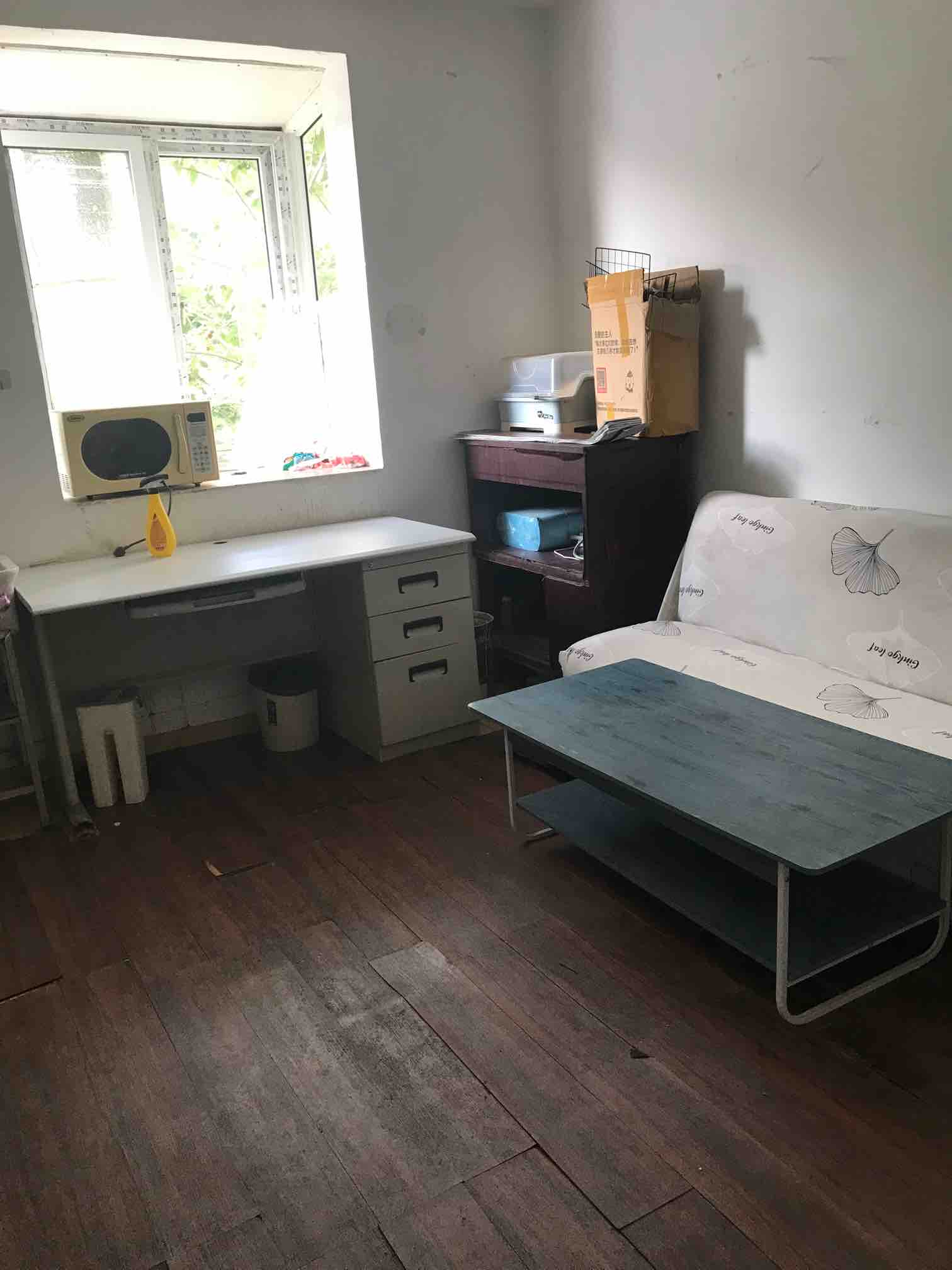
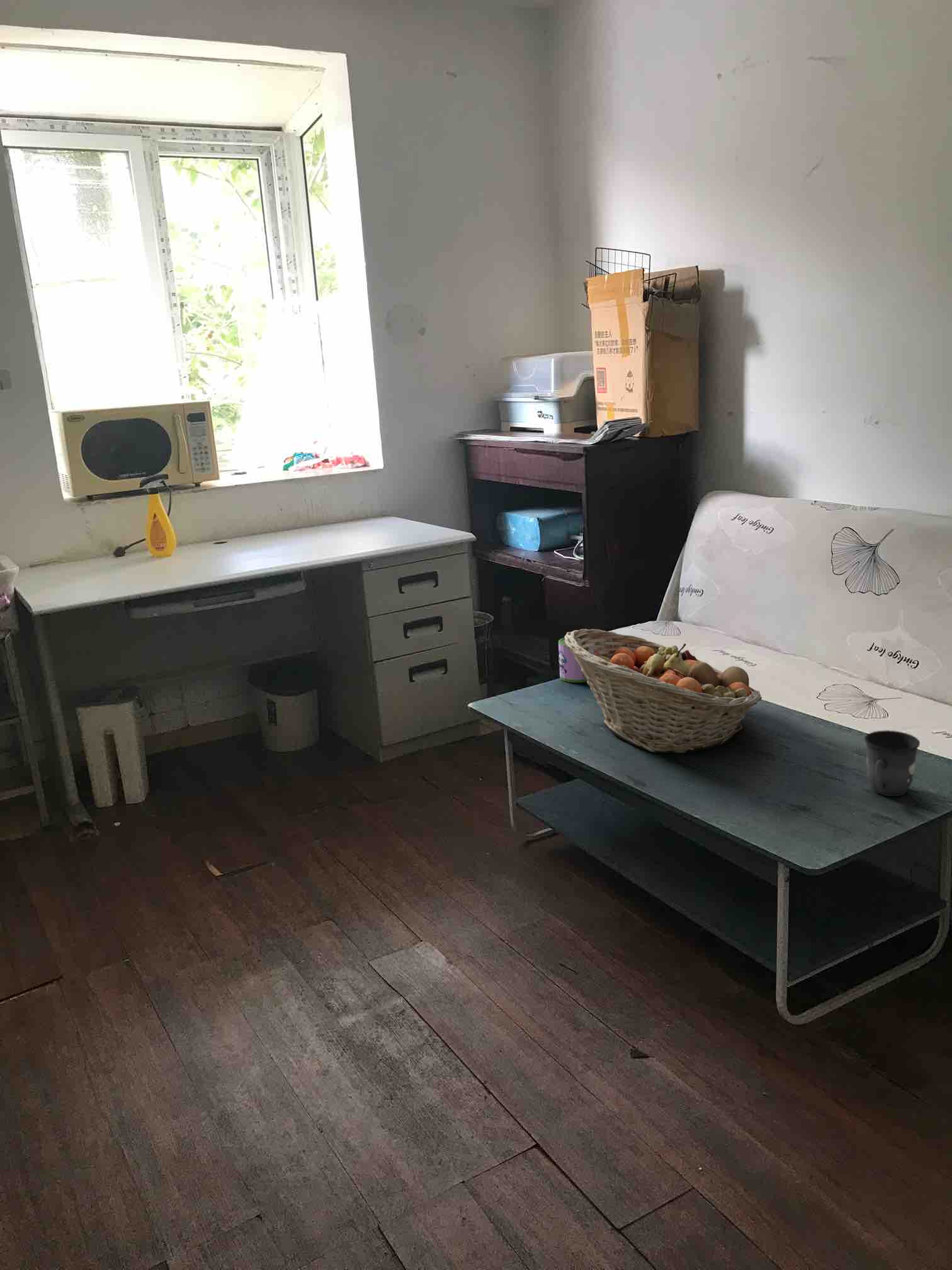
+ fruit basket (659, 681)
+ mug (578, 663)
+ mug (887, 768)
